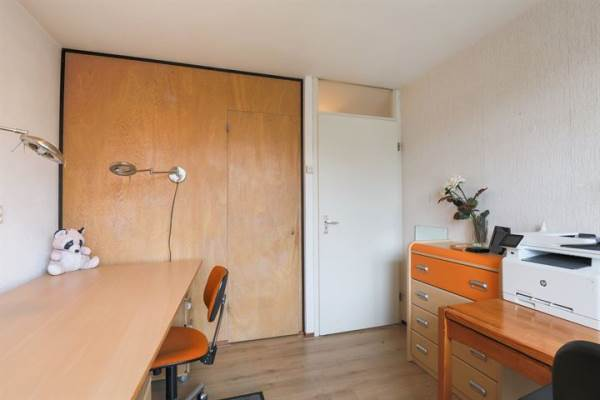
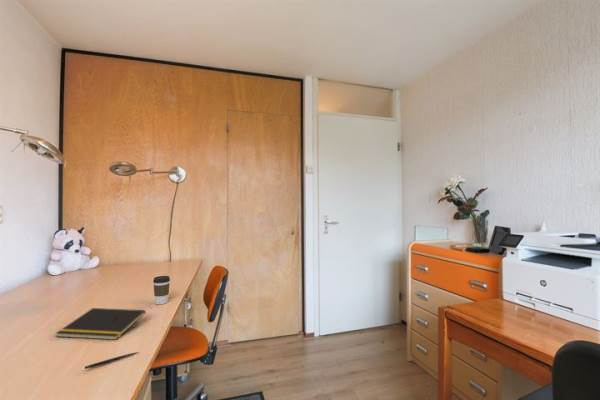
+ coffee cup (161, 290)
+ notepad (103, 322)
+ pen (113, 359)
